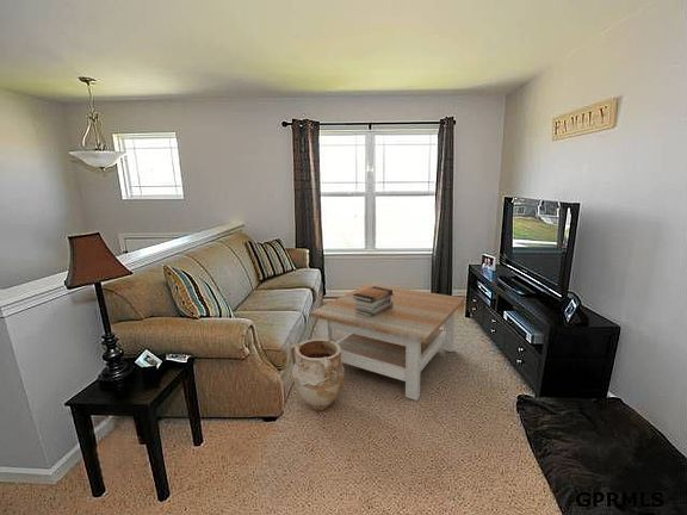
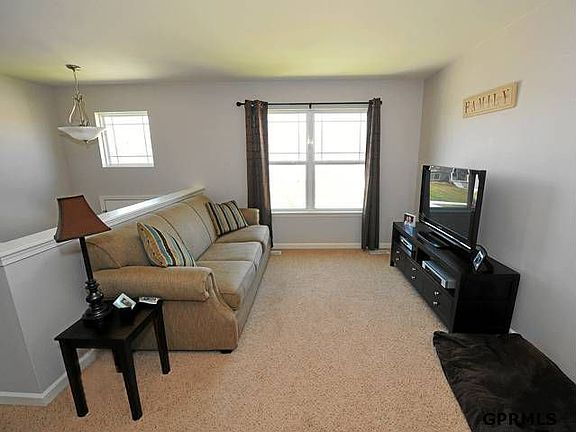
- book stack (373, 300)
- vase (316, 376)
- coffee table (390, 331)
